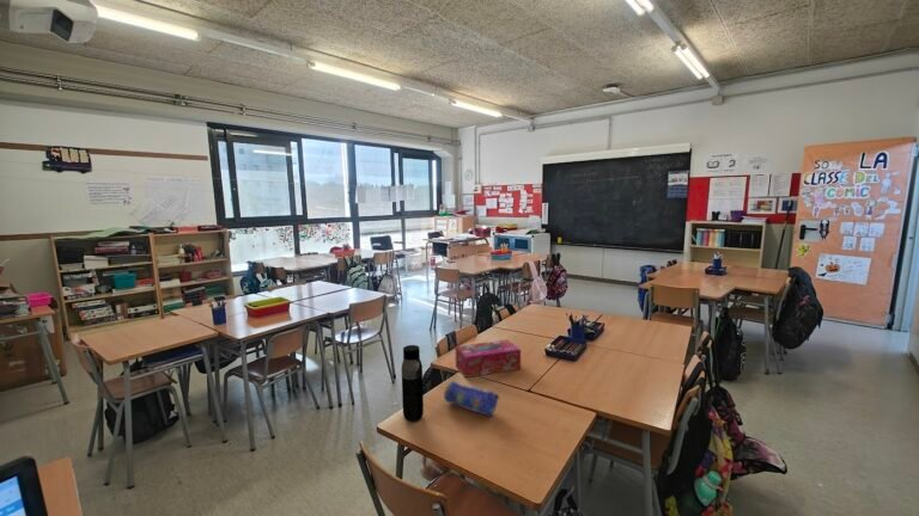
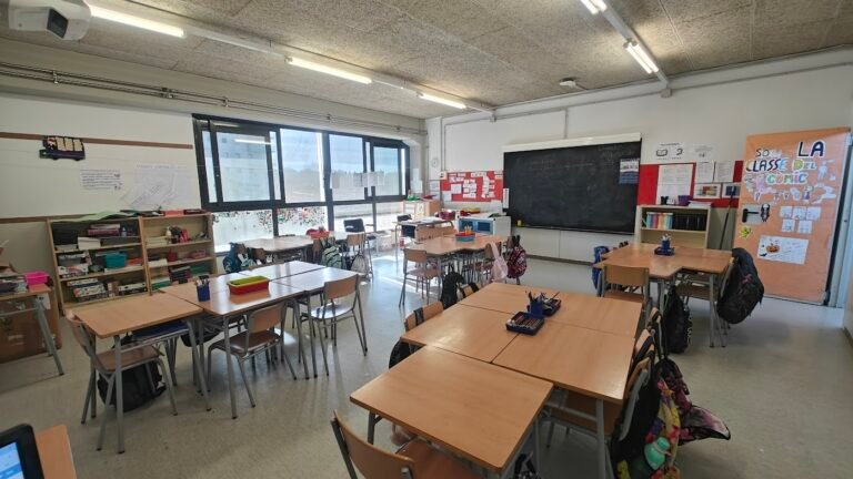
- tissue box (487, 357)
- pencil case (470, 397)
- water bottle (412, 382)
